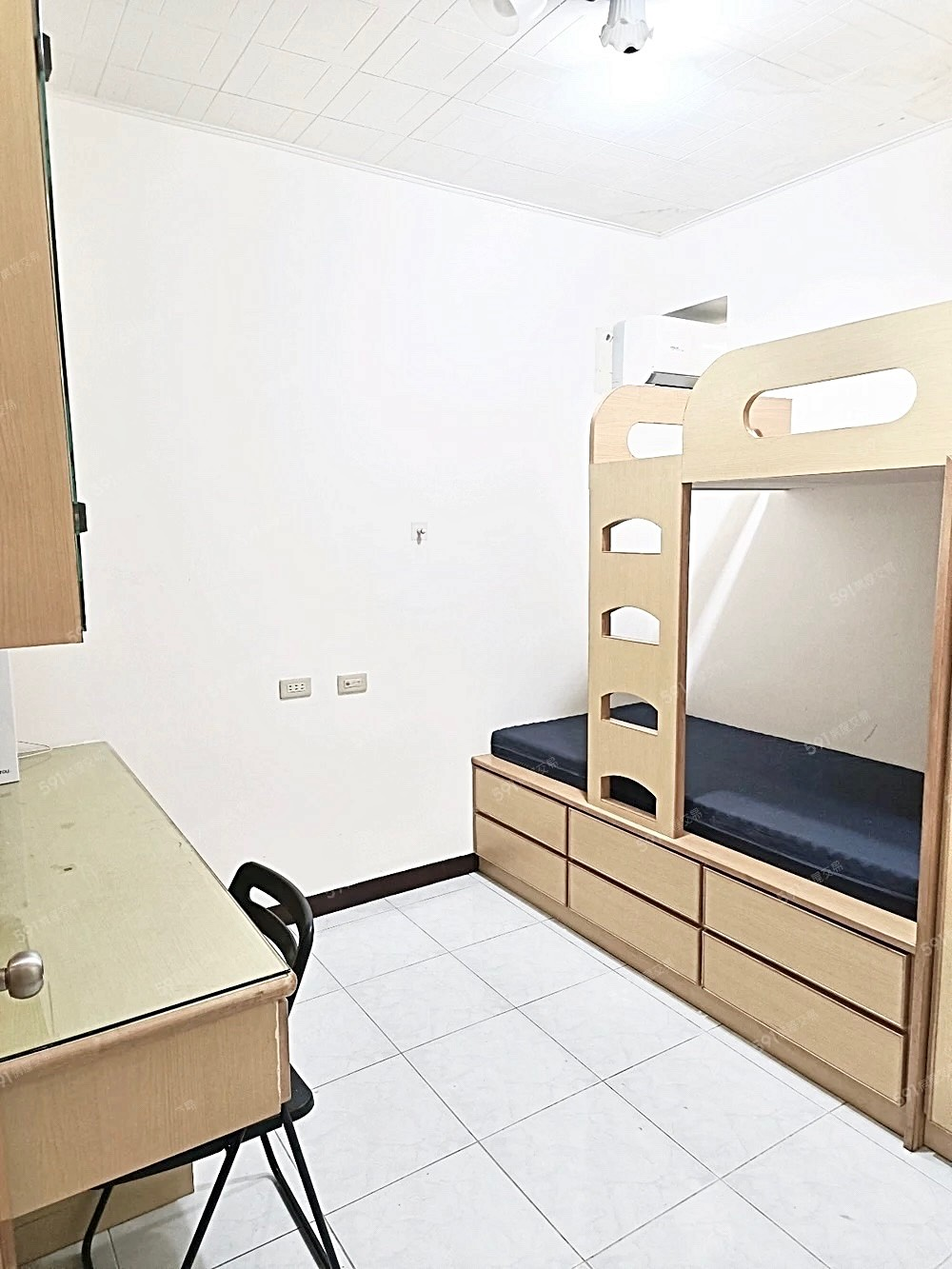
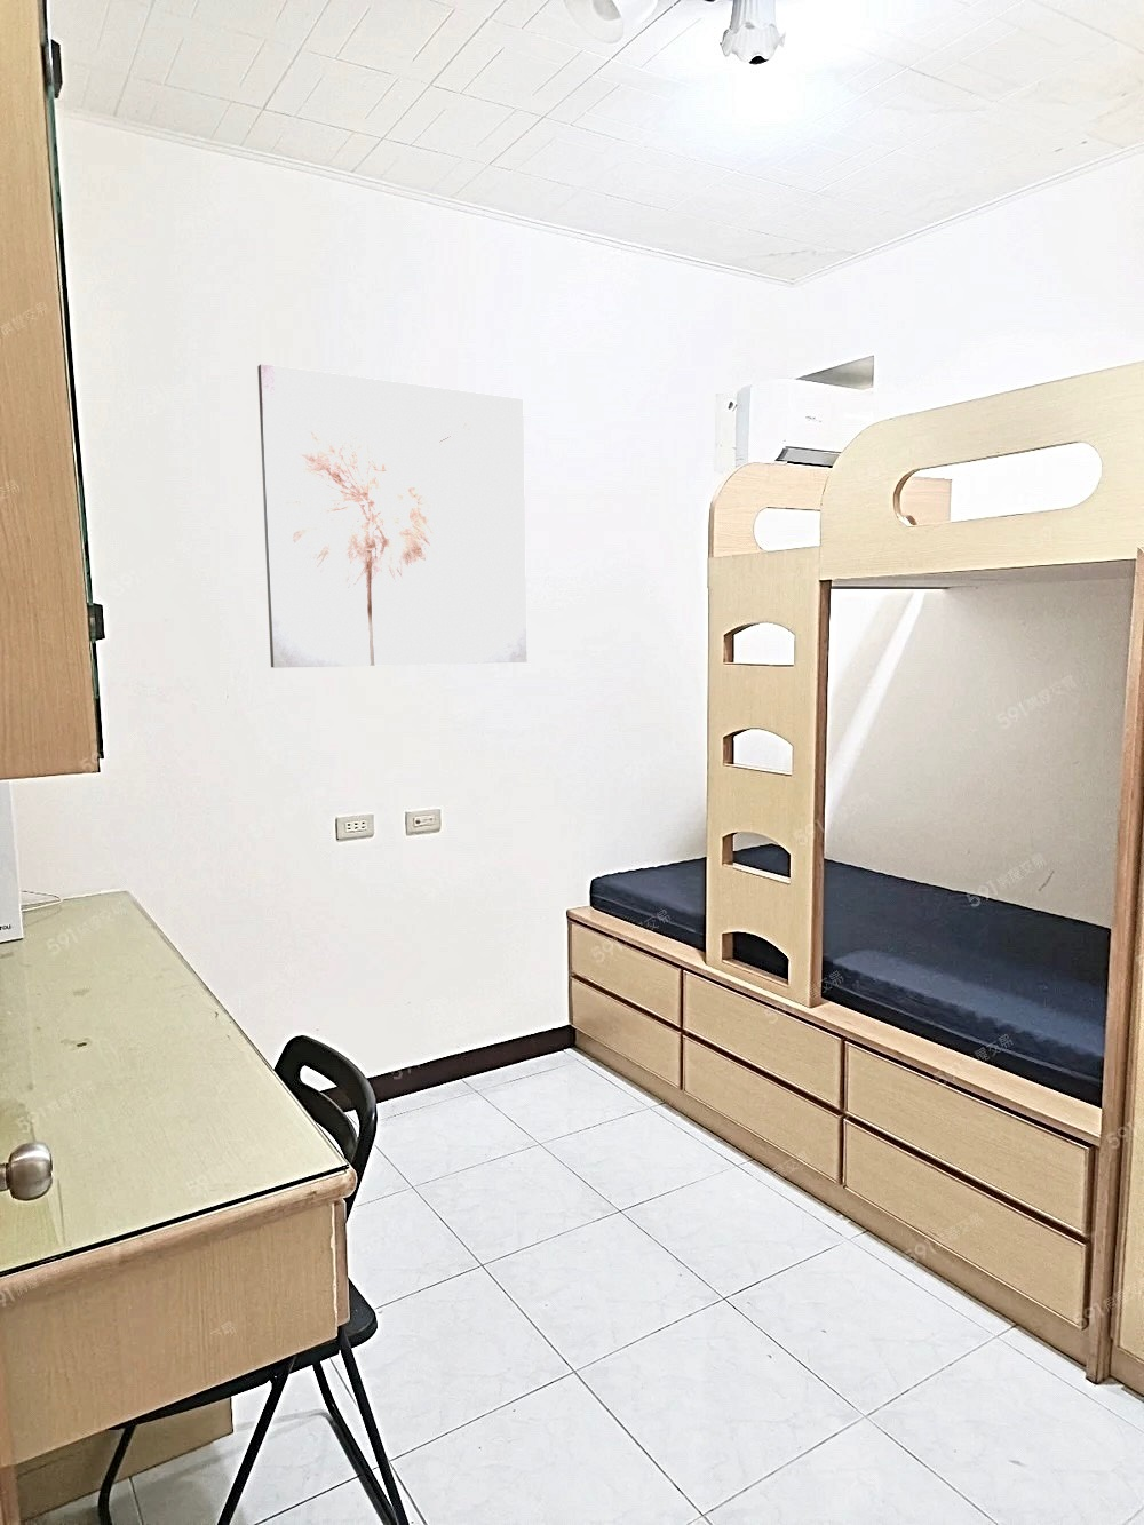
+ wall art (403, 526)
